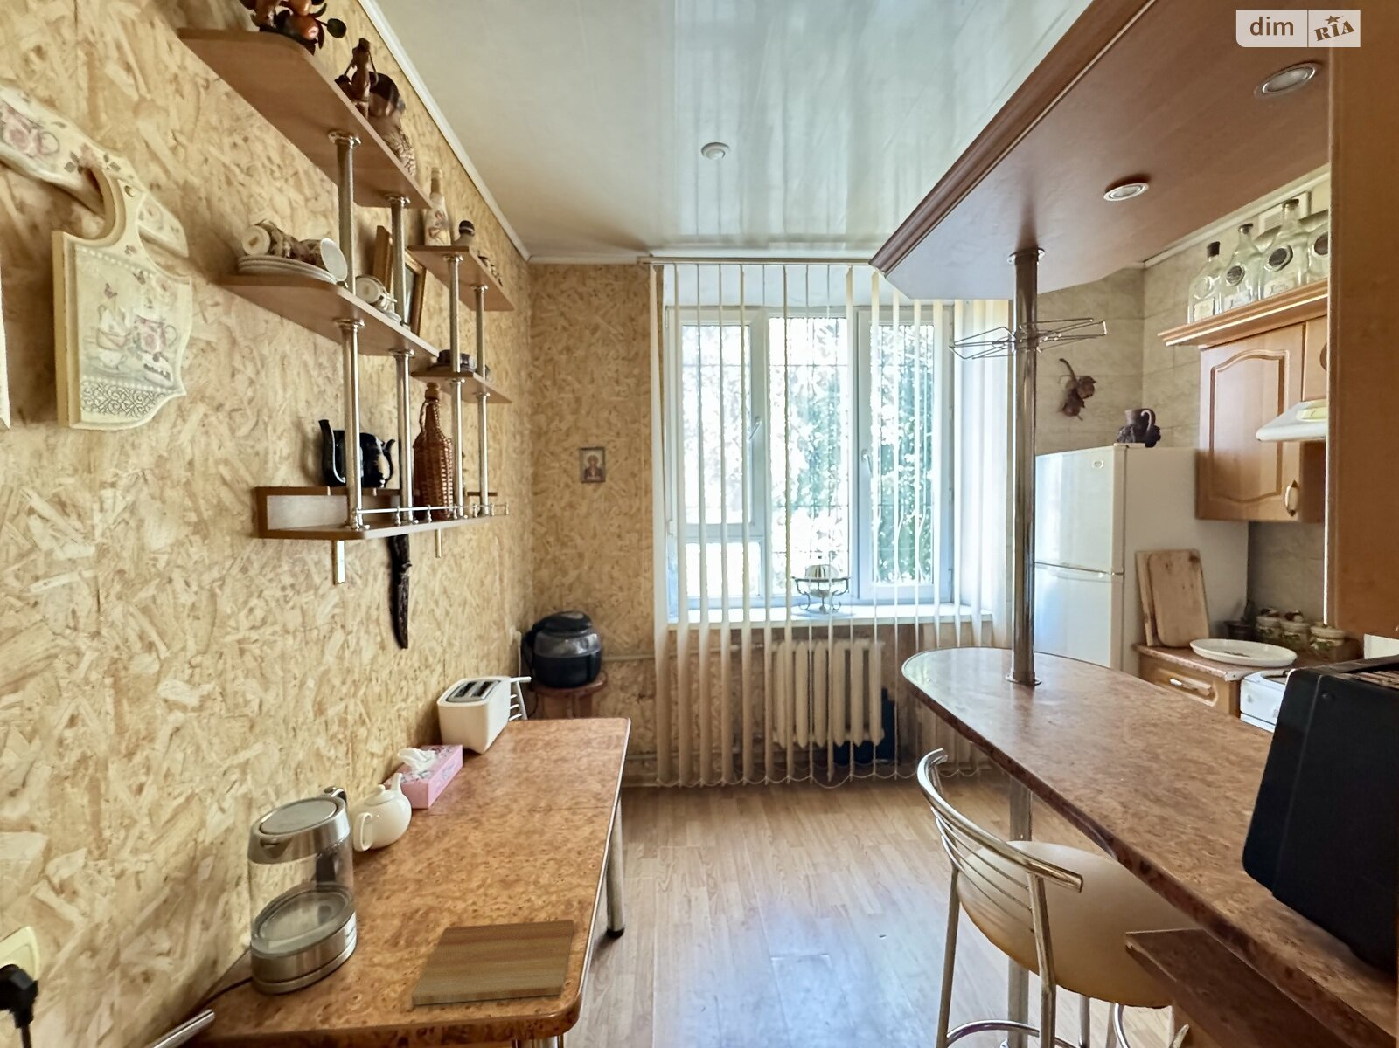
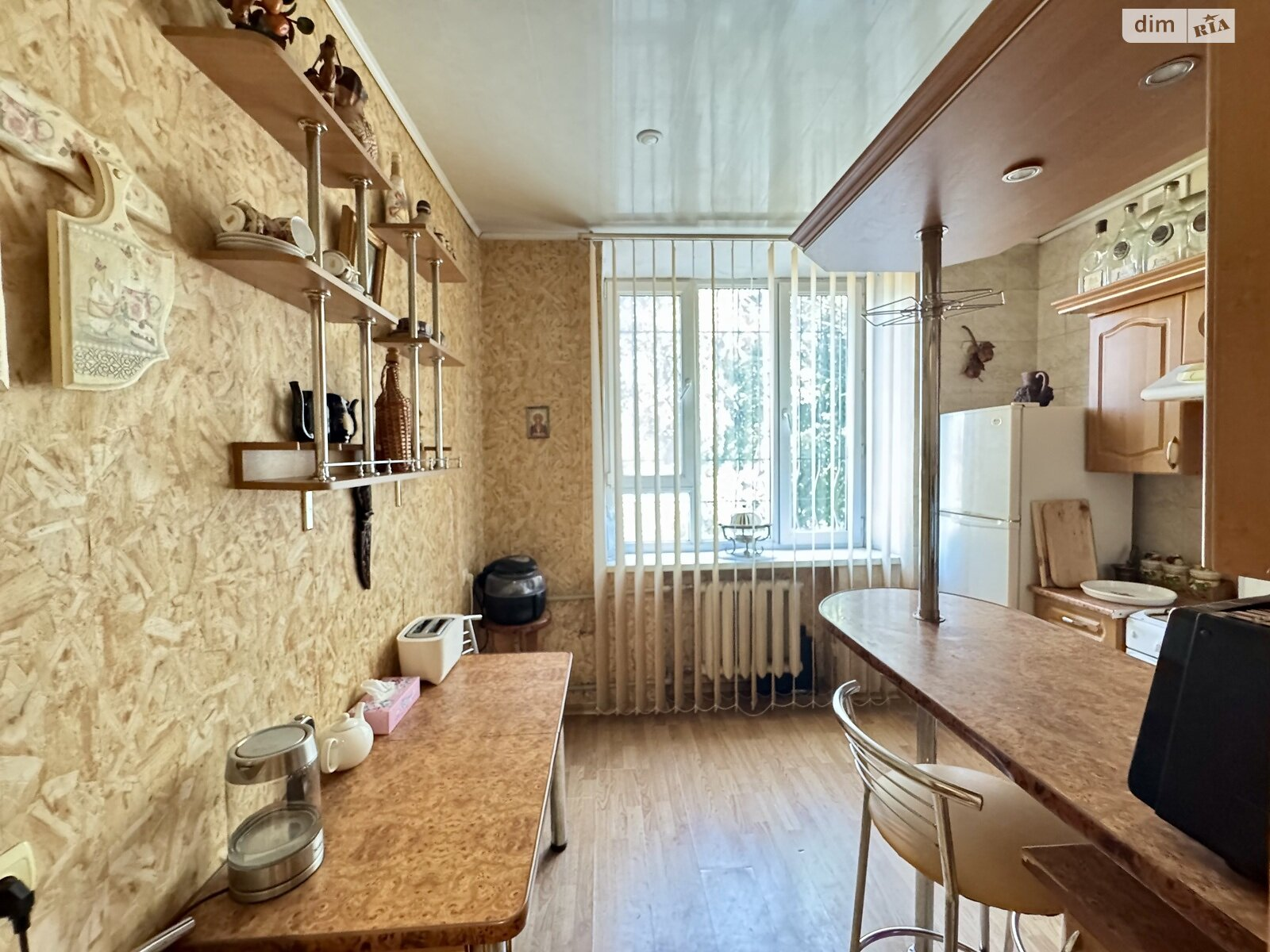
- cutting board (499, 958)
